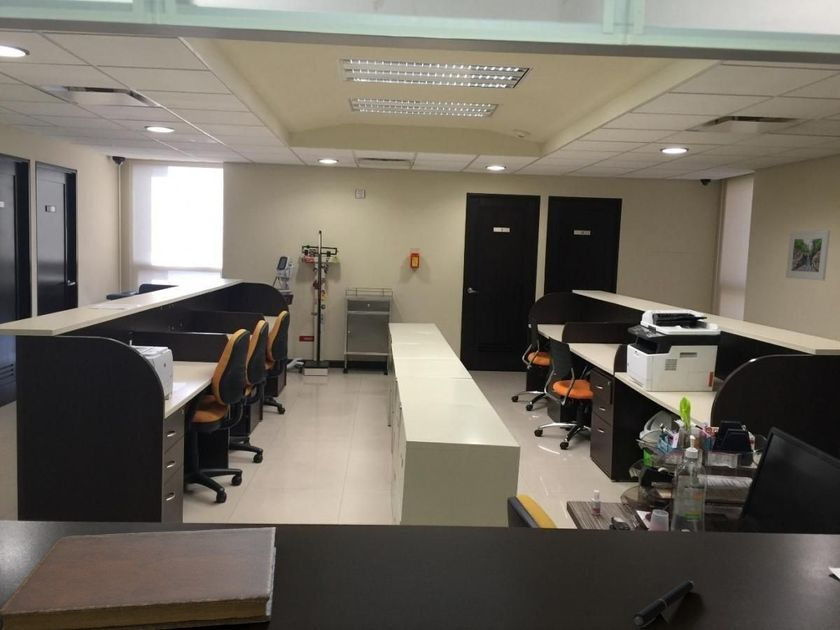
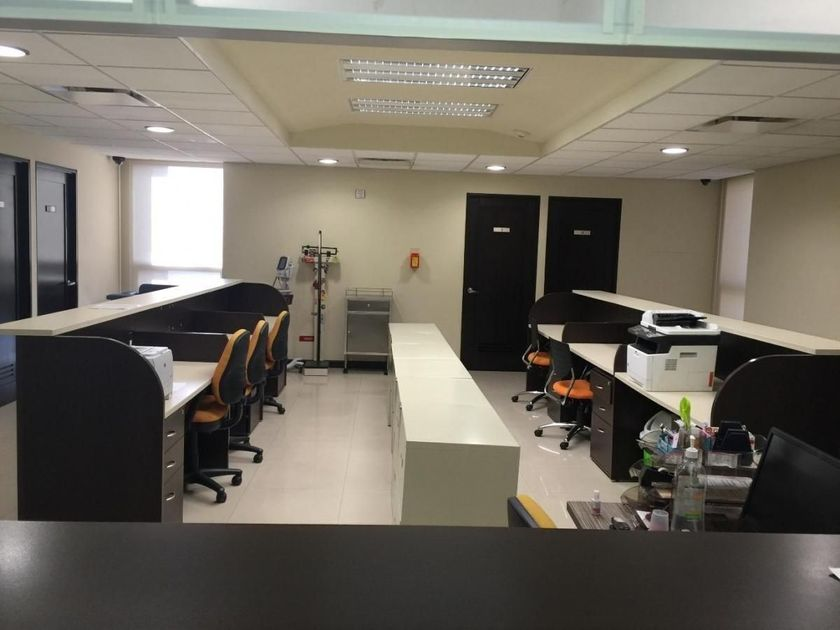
- pen (667, 599)
- notebook (157, 574)
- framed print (806, 255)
